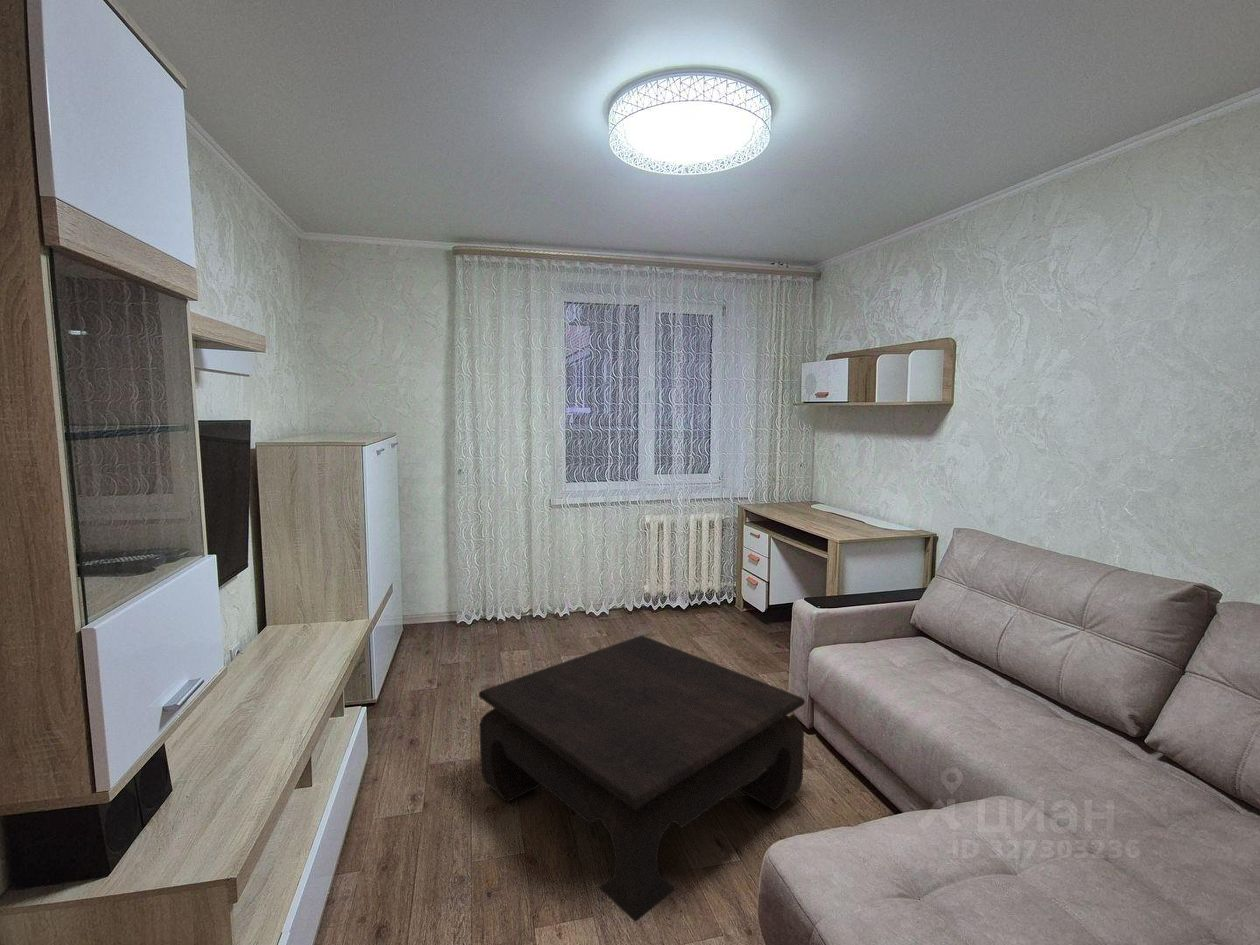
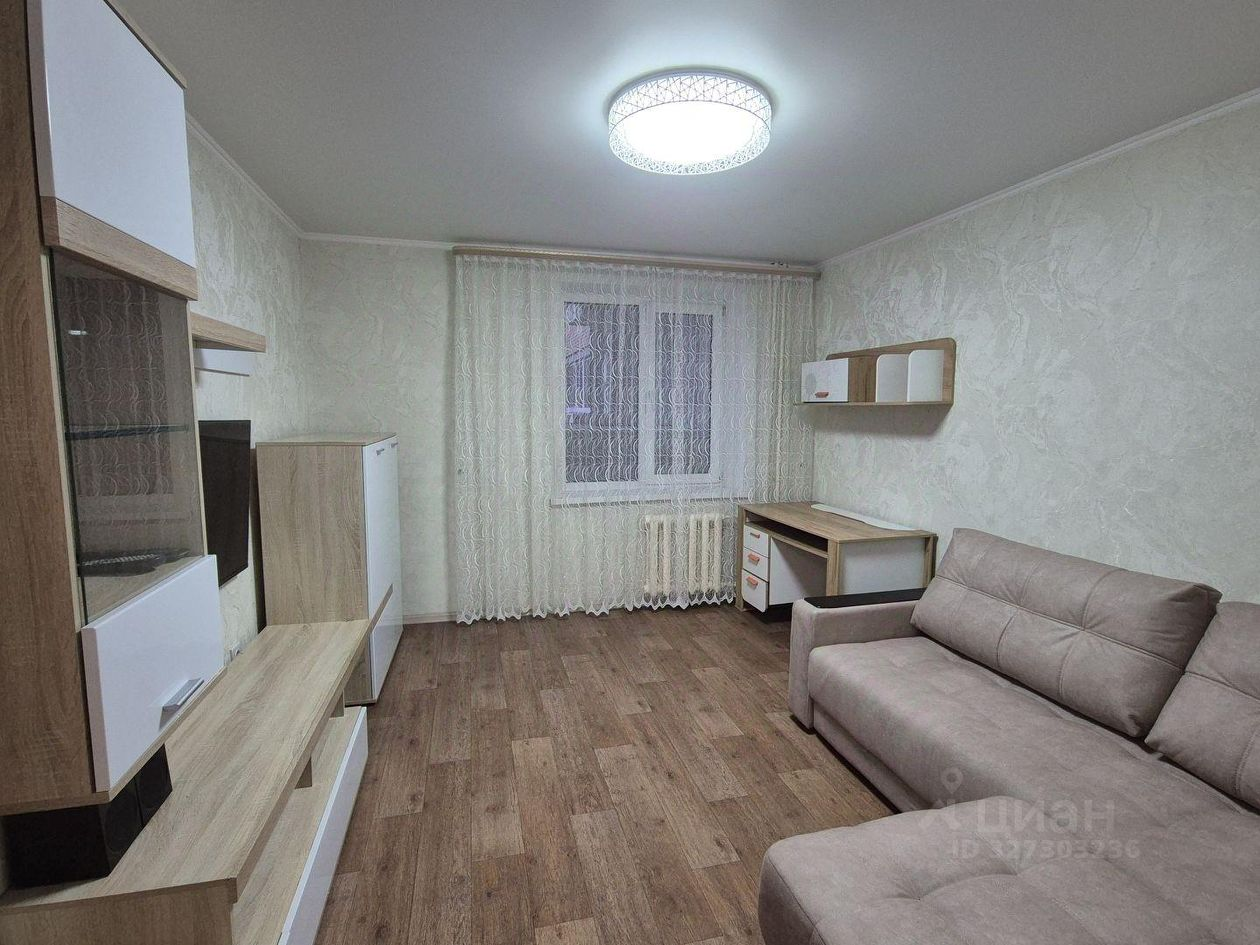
- coffee table (639, 743)
